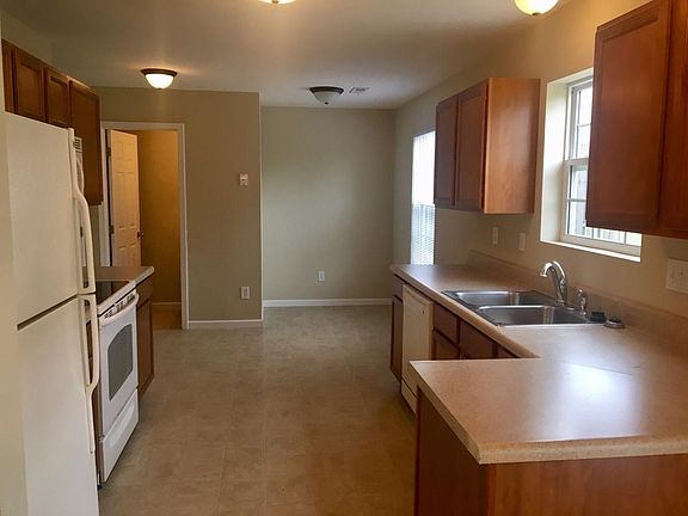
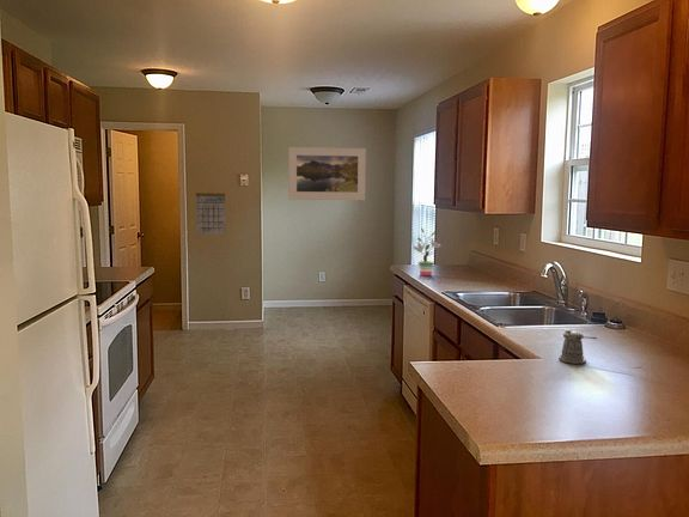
+ pepper shaker (575, 345)
+ potted plant (426, 250)
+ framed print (327, 174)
+ calendar (211, 208)
